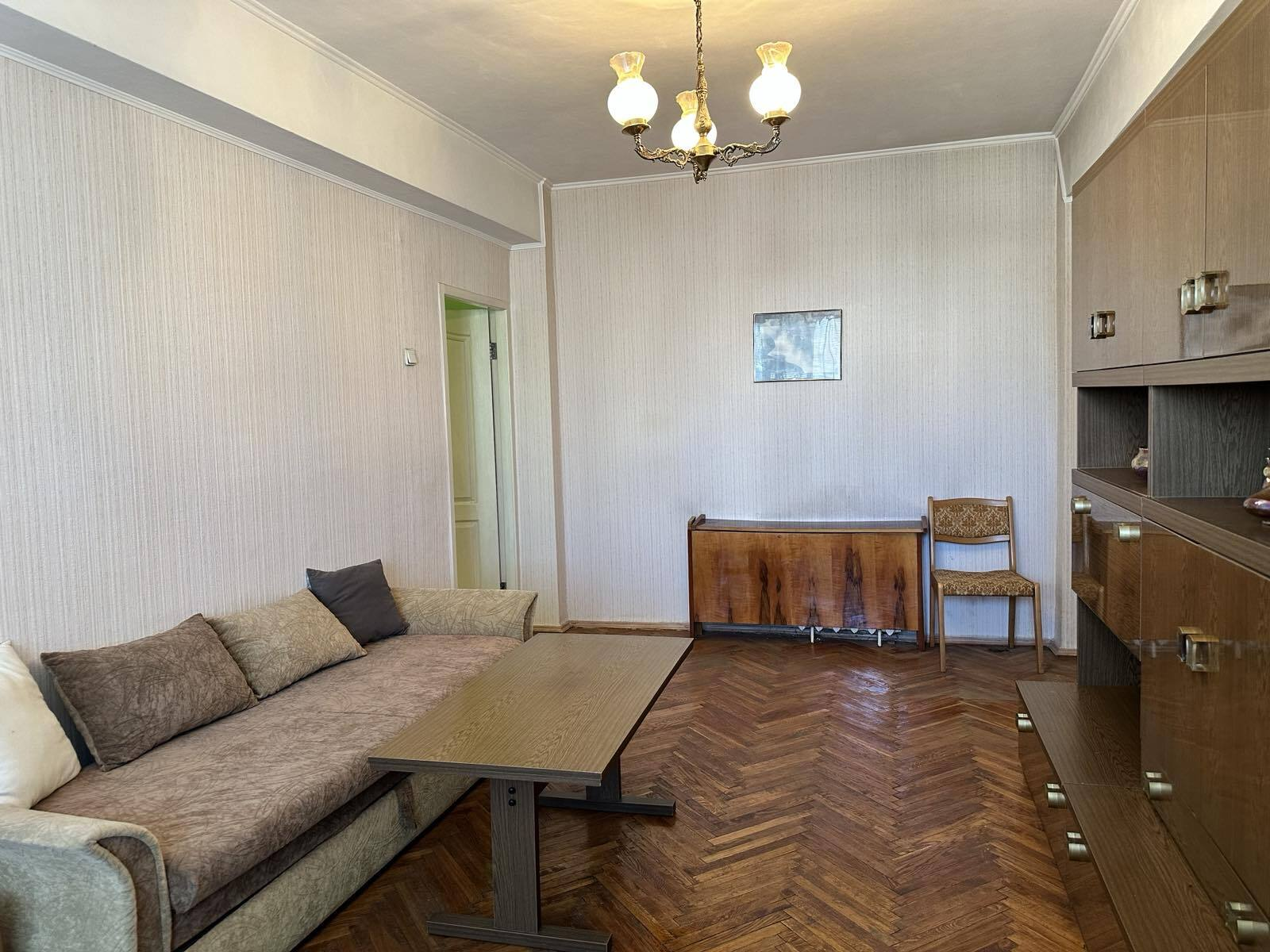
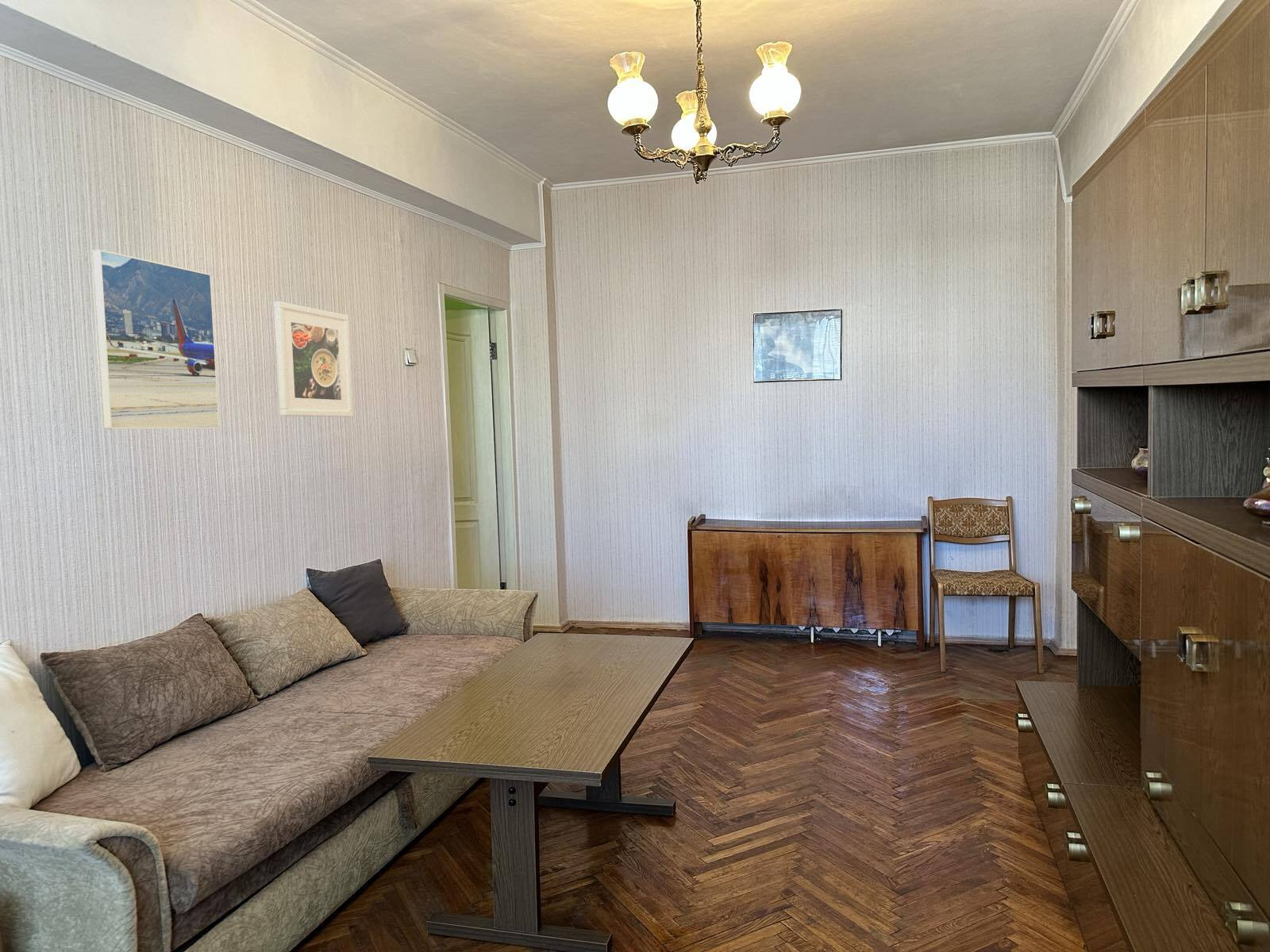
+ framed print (316, 363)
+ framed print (160, 346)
